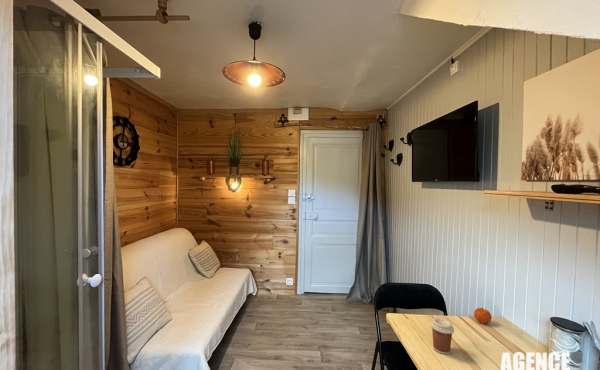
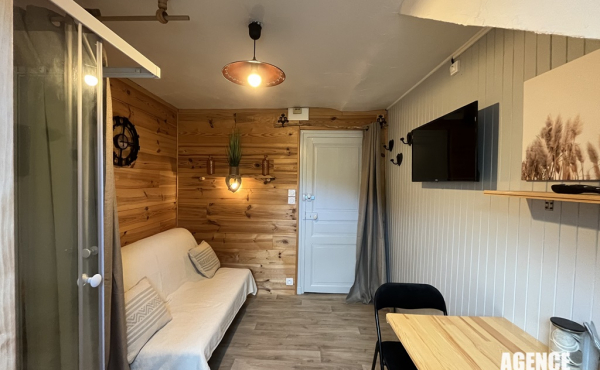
- coffee cup (441, 335)
- apple (482, 314)
